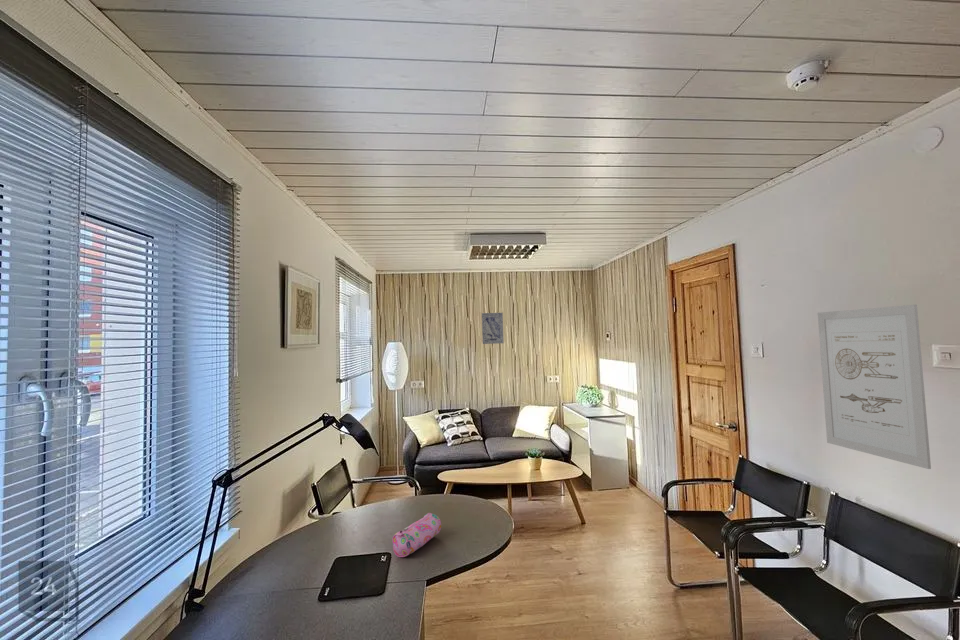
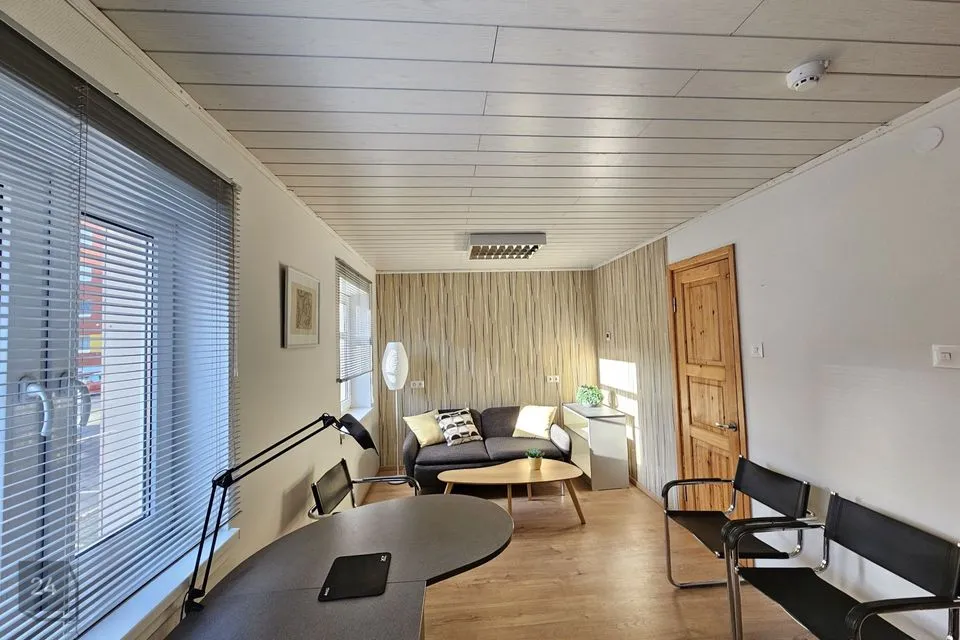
- pencil case (417, 533)
- wall art (492, 328)
- wall art (867, 381)
